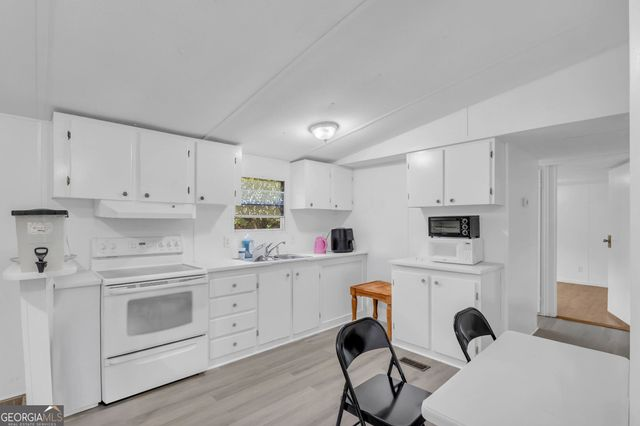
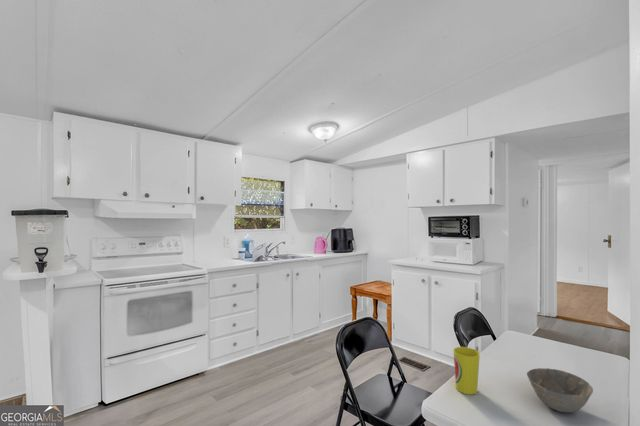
+ cup (466, 370)
+ bowl (558, 393)
